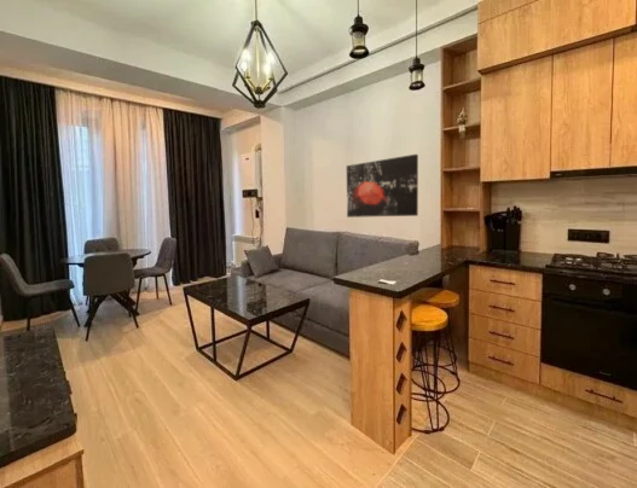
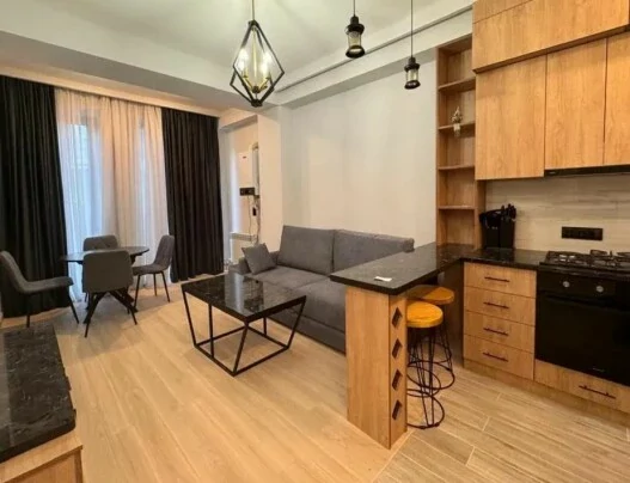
- wall art (378, 188)
